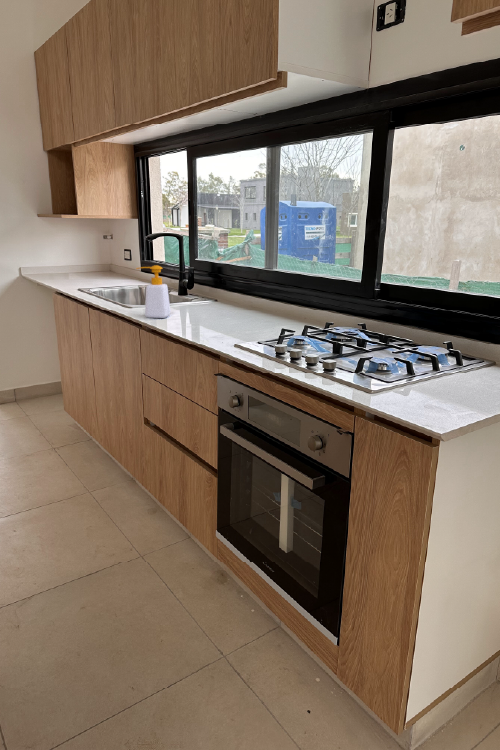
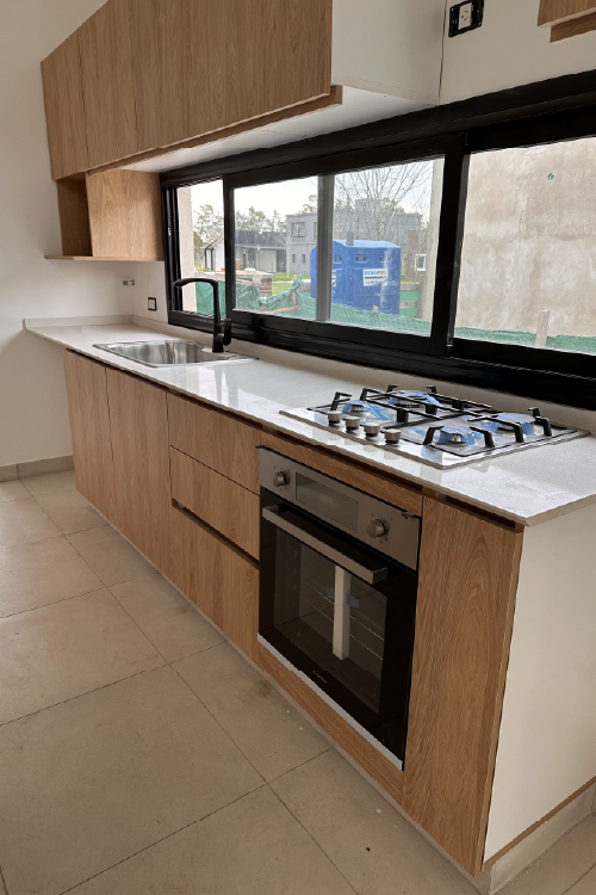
- soap bottle (152, 291)
